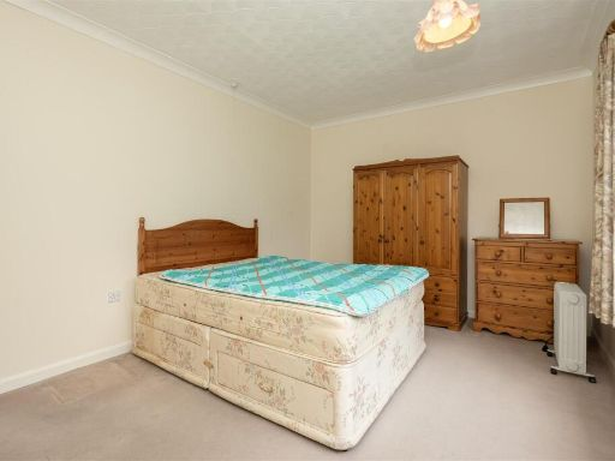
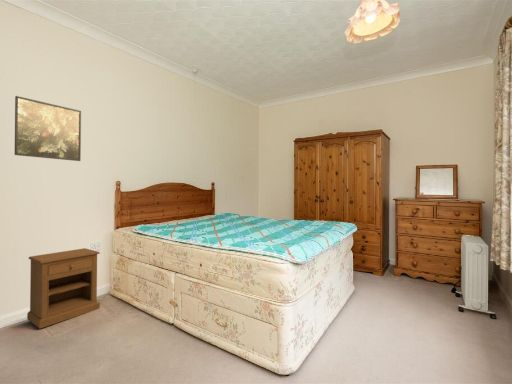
+ nightstand (65, 283)
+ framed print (50, 131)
